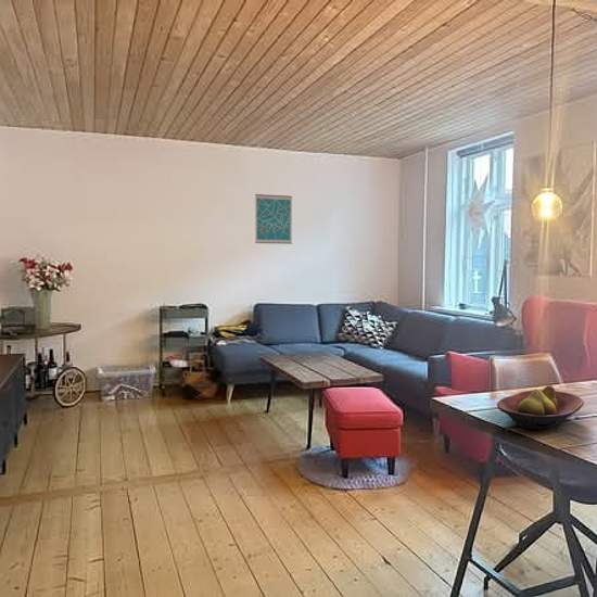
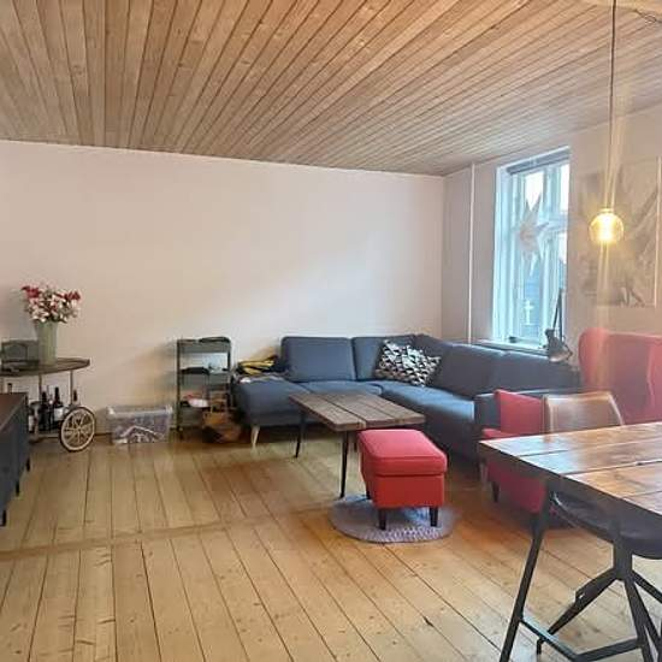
- fruit bowl (541, 403)
- wall art (274, 219)
